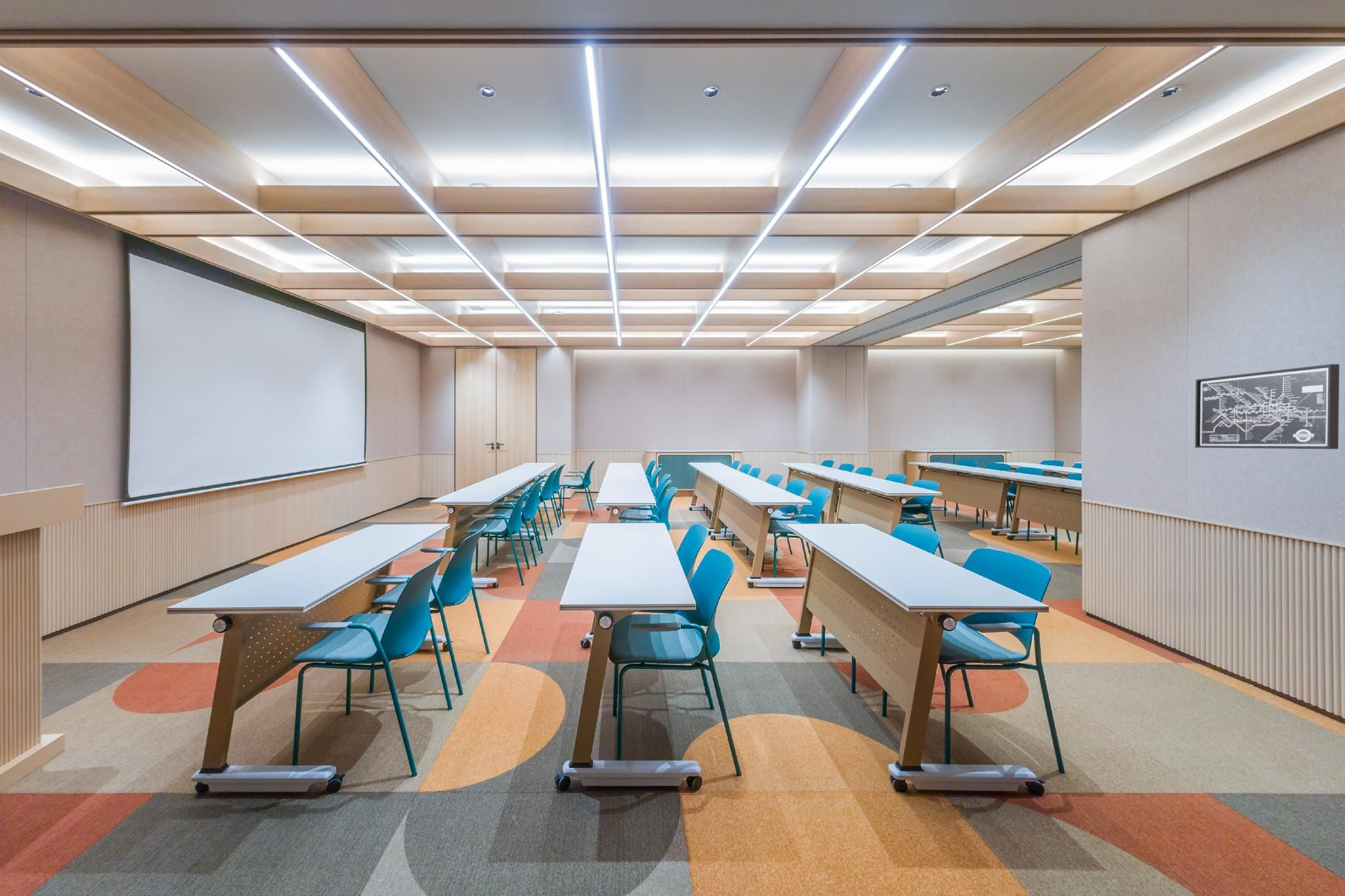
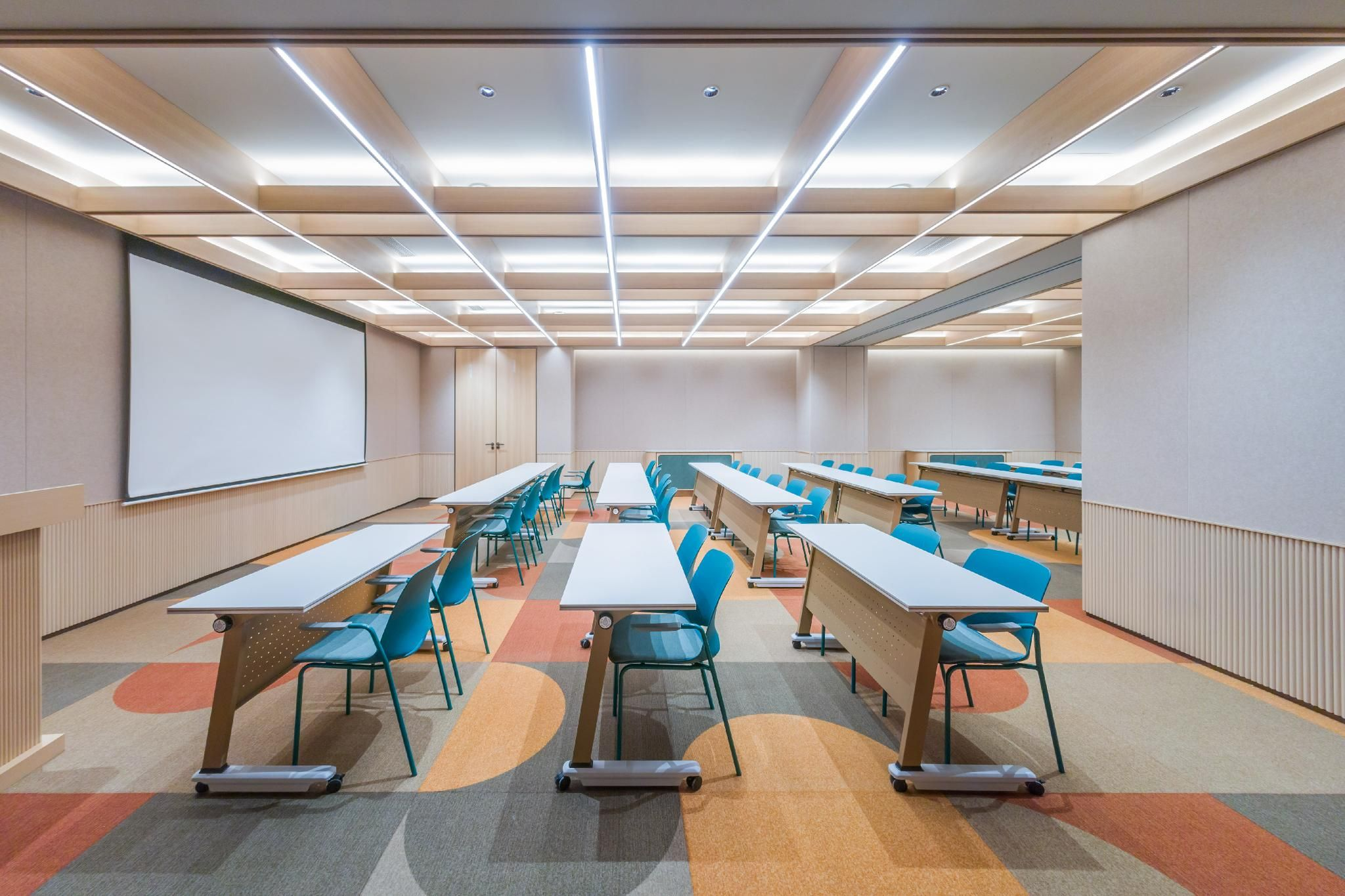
- wall art (1259, 410)
